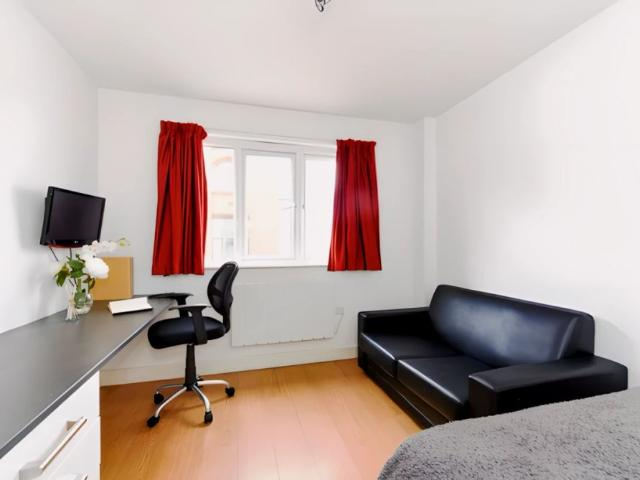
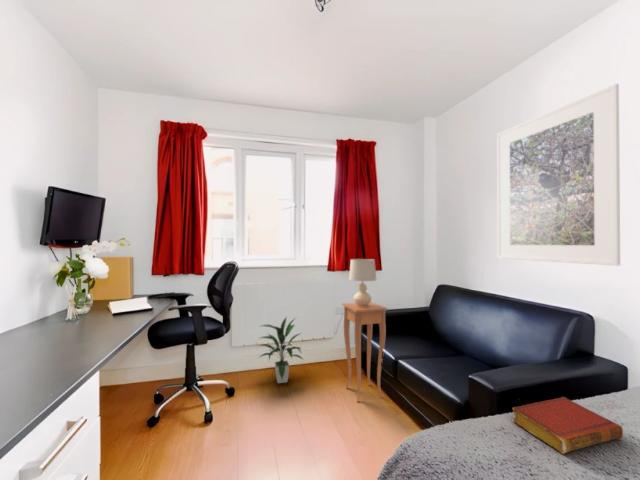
+ table lamp (362, 282)
+ book (564, 422)
+ side table (367, 349)
+ indoor plant (280, 349)
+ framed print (546, 187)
